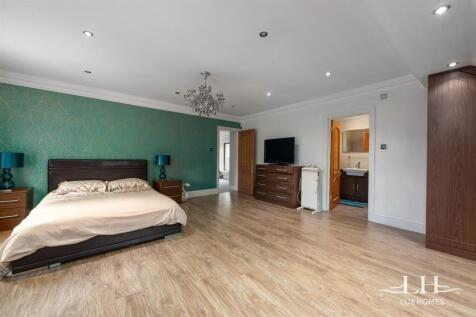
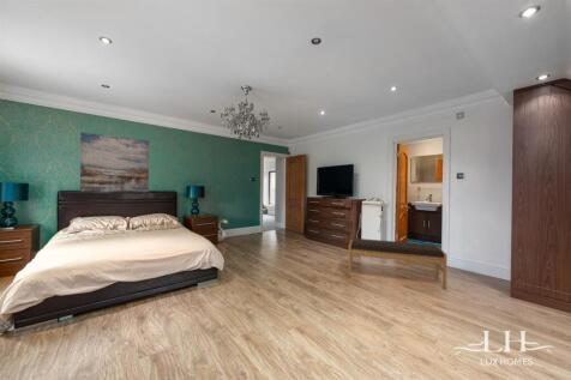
+ bench (392, 258)
+ wall art (116, 164)
